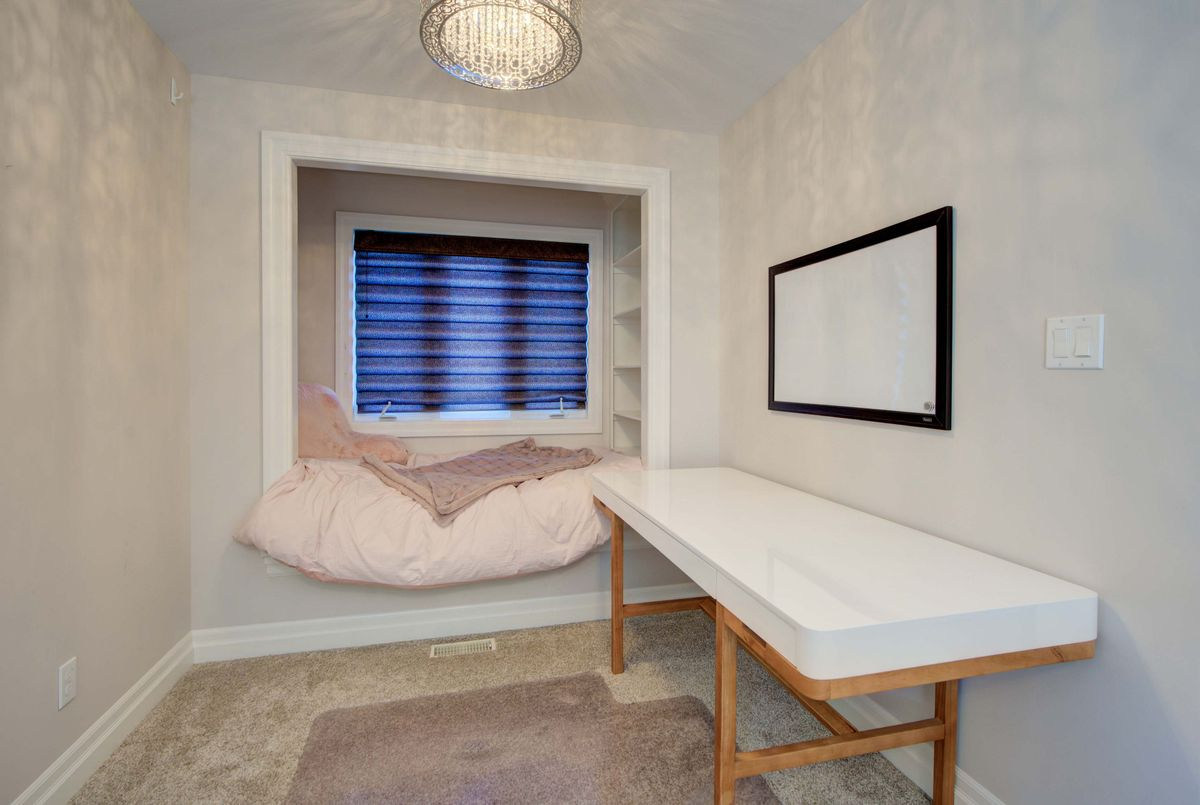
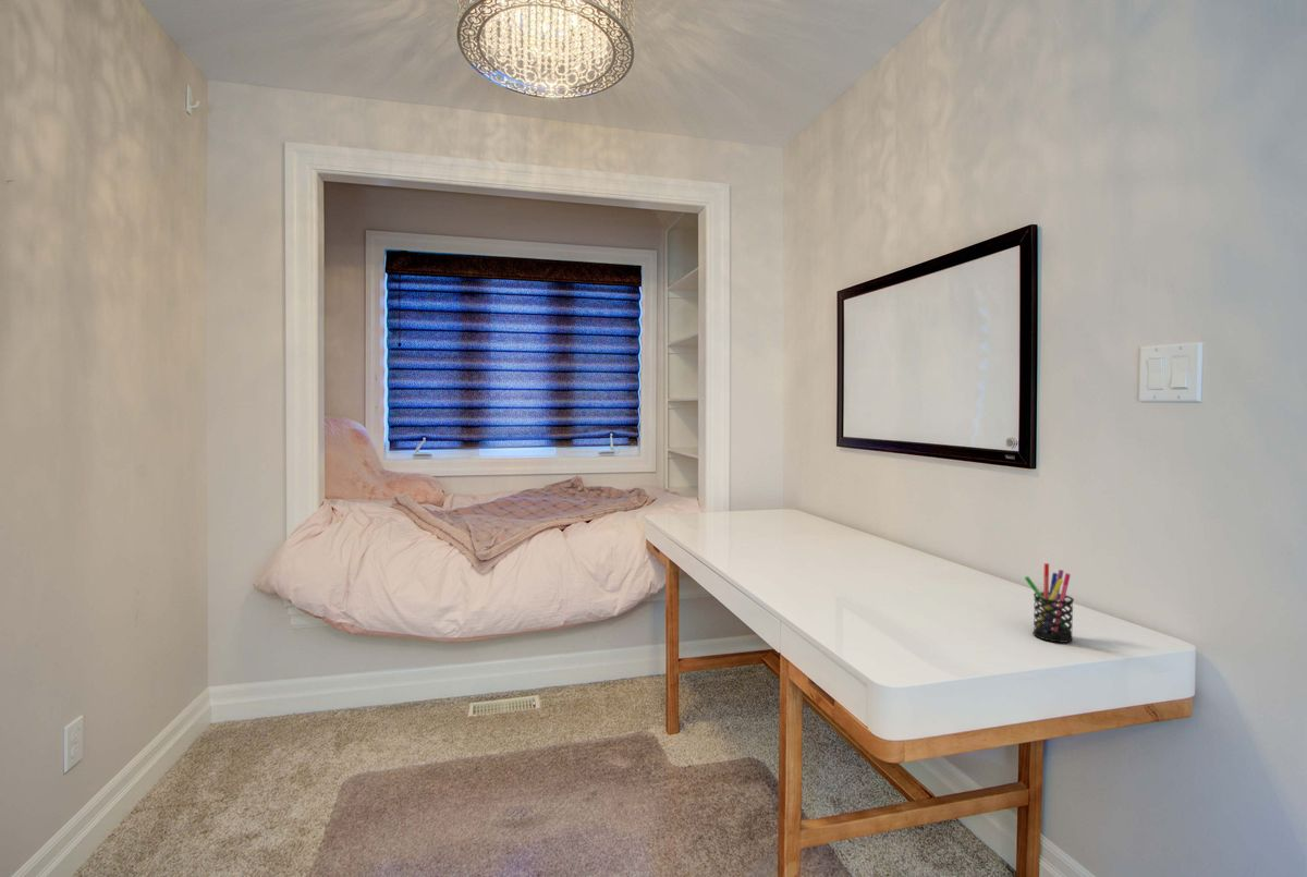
+ pen holder (1048, 600)
